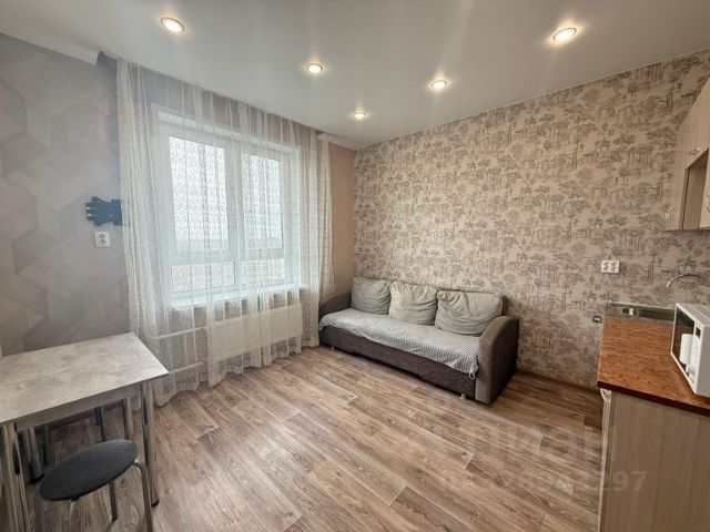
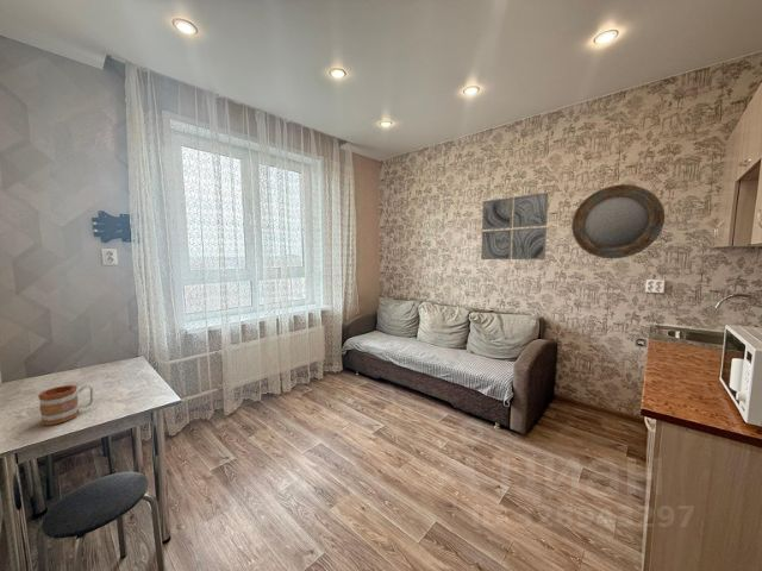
+ home mirror (614, 222)
+ mug (68, 402)
+ wall art (511, 227)
